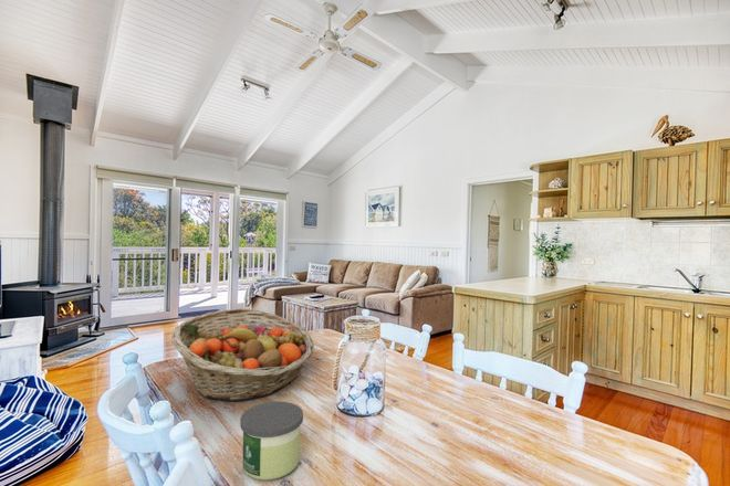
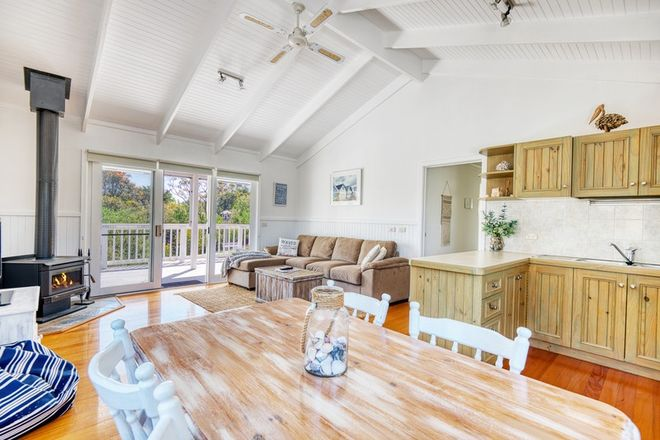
- fruit basket (249, 348)
- candle (271, 440)
